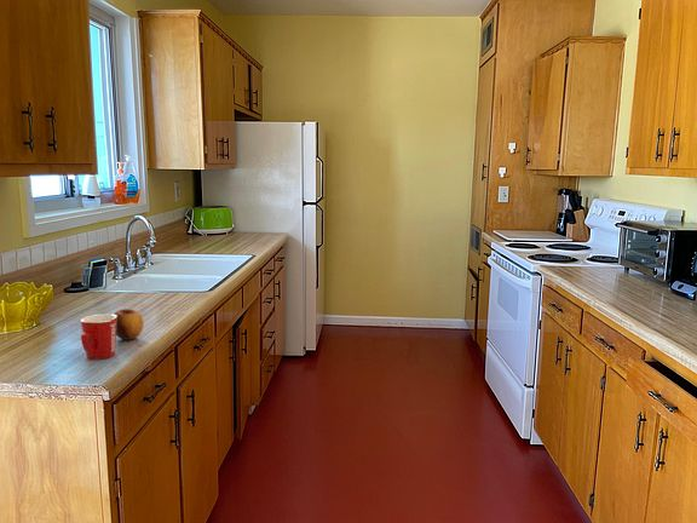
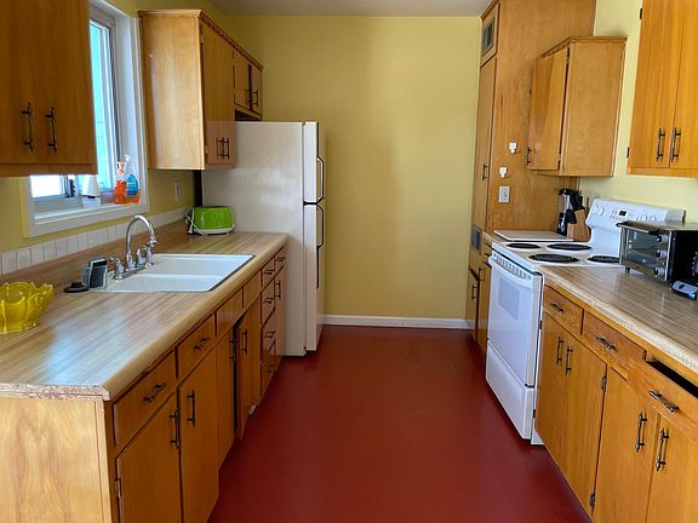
- mug (96, 339)
- apple (126, 324)
